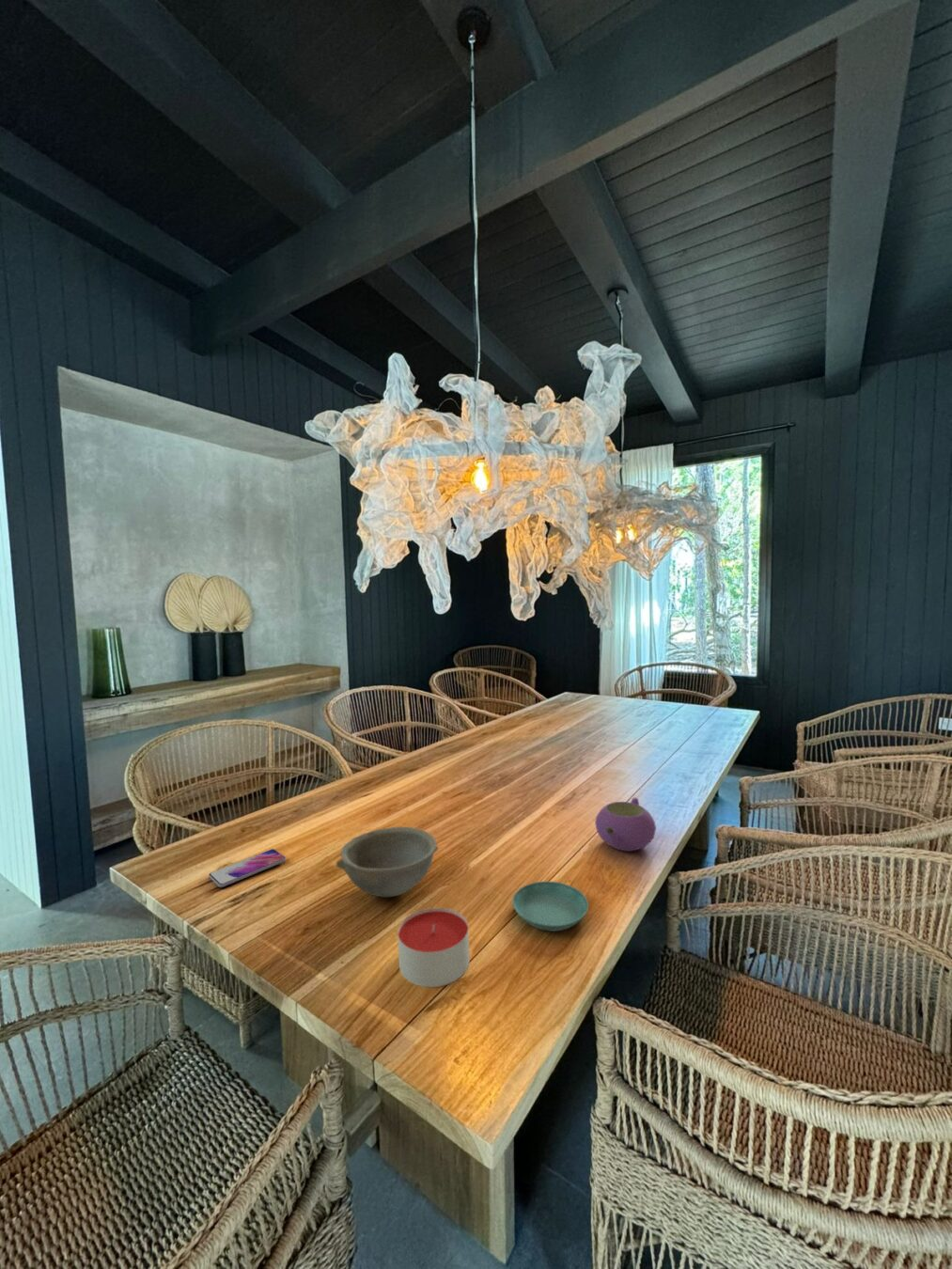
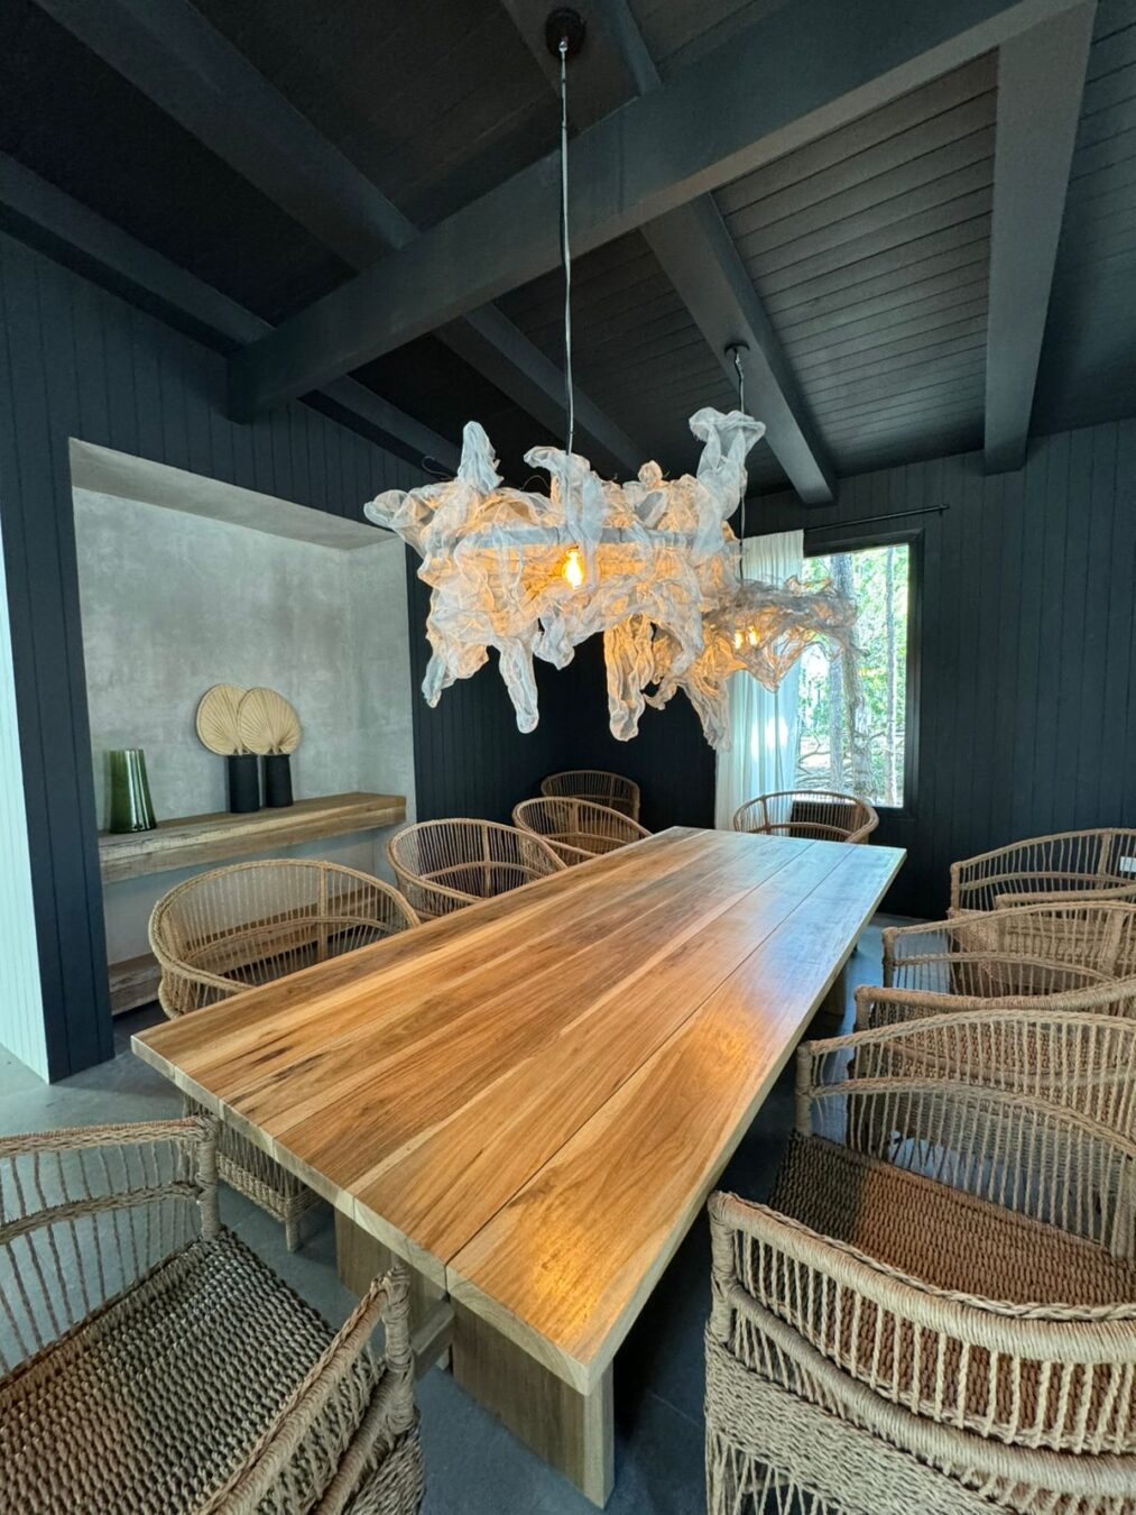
- saucer (550, 907)
- teapot (624, 827)
- candle (433, 944)
- smartphone (248, 867)
- bowl (389, 867)
